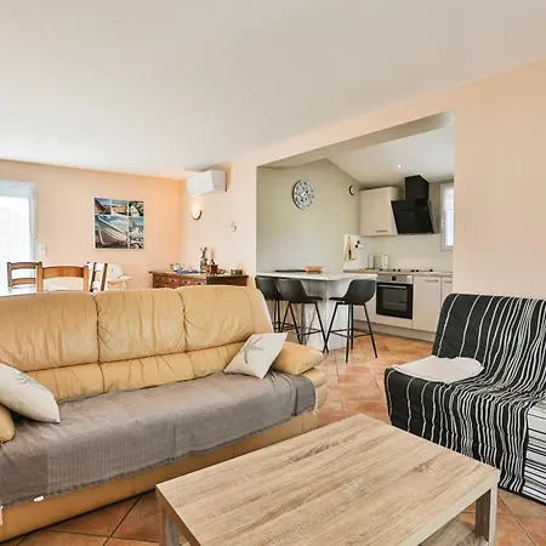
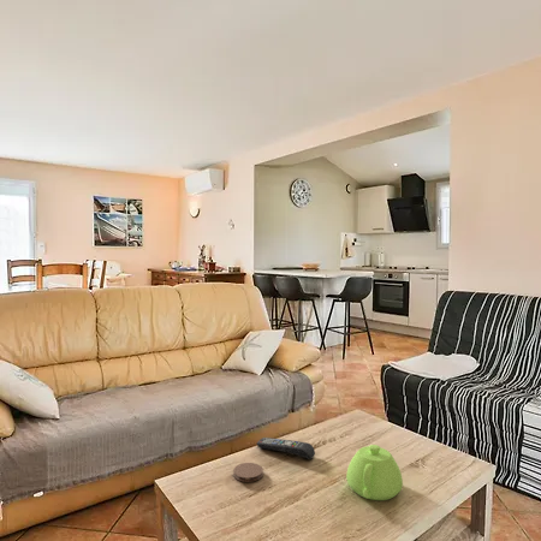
+ teapot (373, 468)
+ coaster (248, 471)
+ remote control (285, 446)
